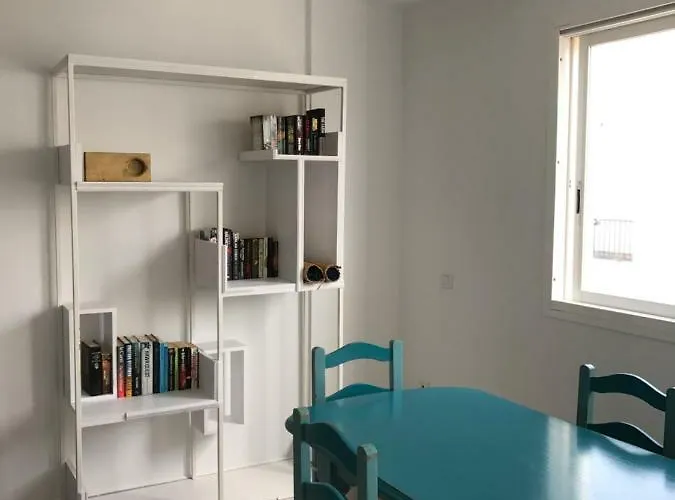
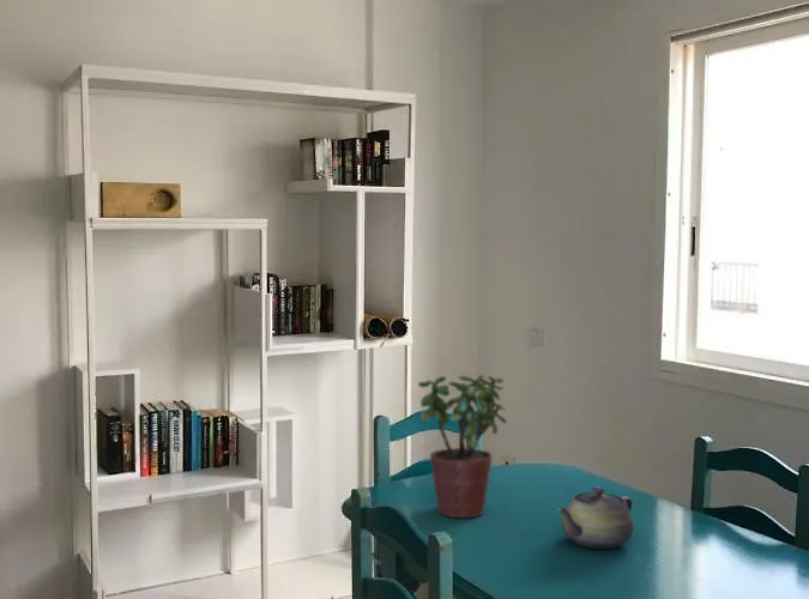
+ potted plant (459, 441)
+ teapot (594, 515)
